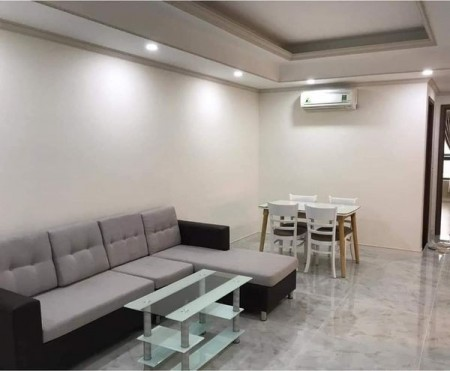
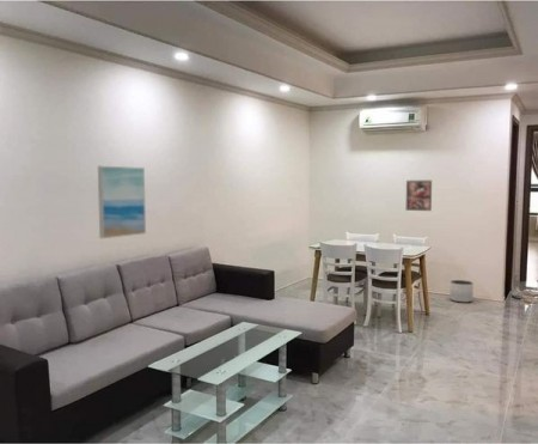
+ wall art (122, 201)
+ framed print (418, 195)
+ planter (460, 291)
